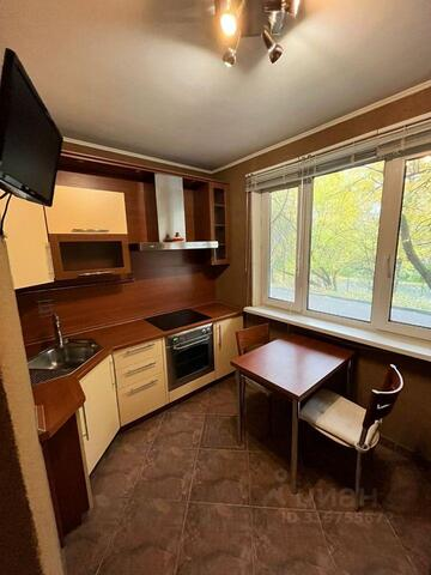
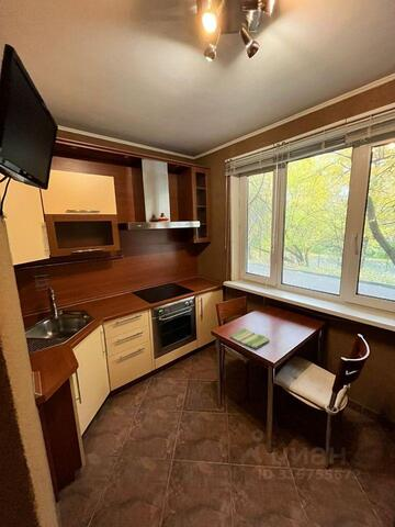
+ dish towel (249, 337)
